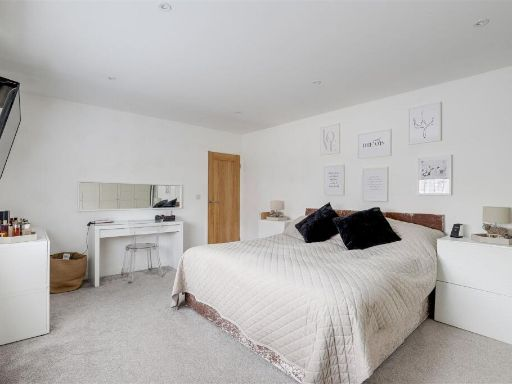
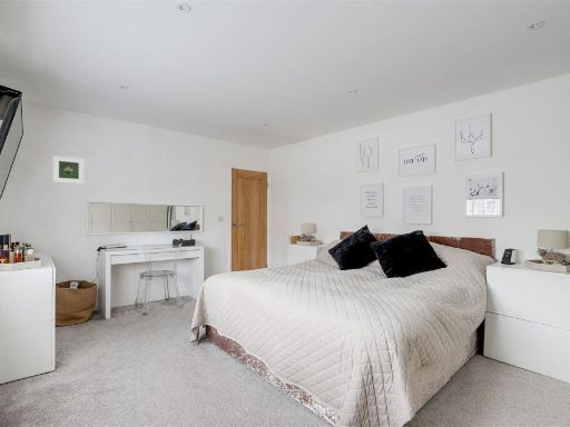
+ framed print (68, 170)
